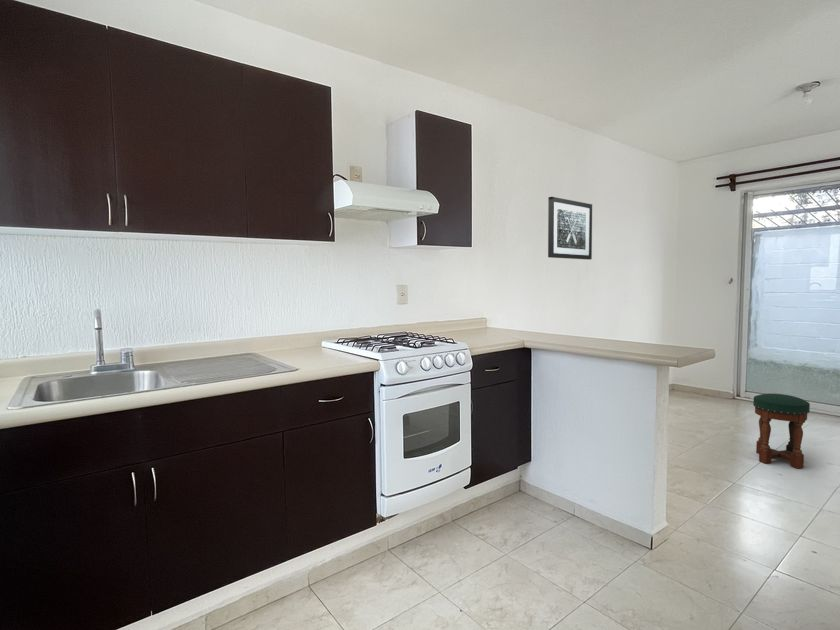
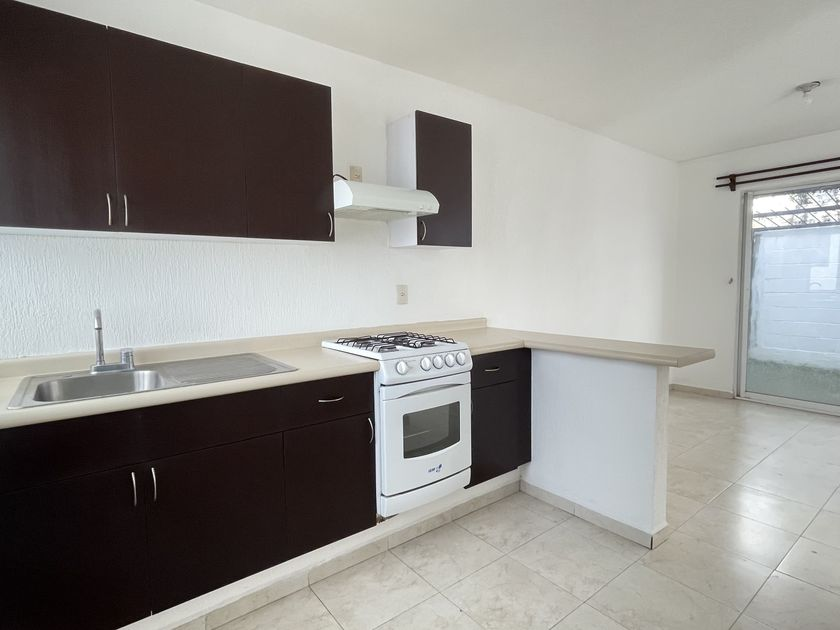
- stool (782, 420)
- wall art (571, 229)
